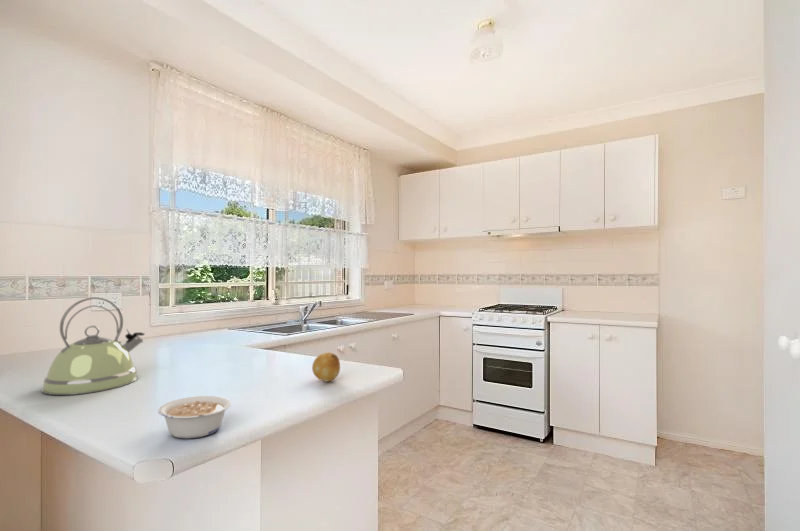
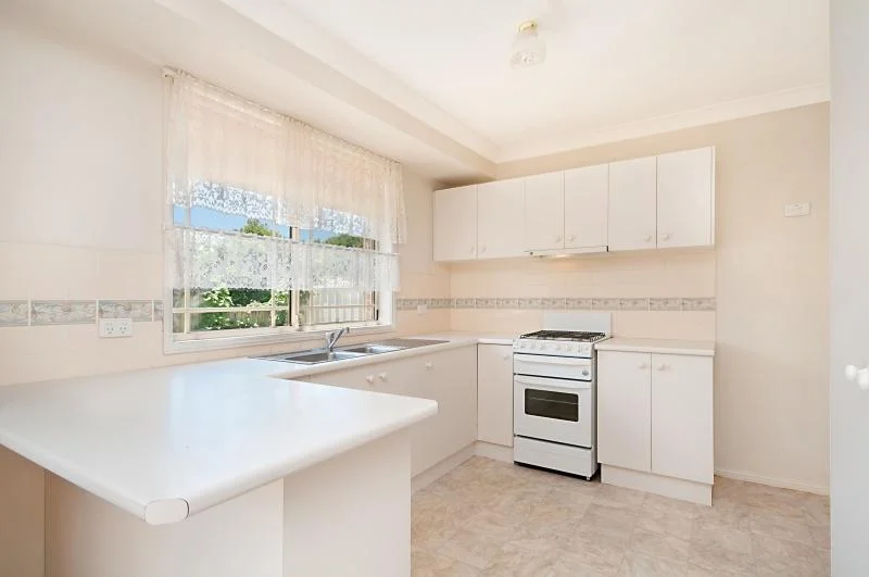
- fruit (326, 366)
- kettle (98, 339)
- legume (197, 415)
